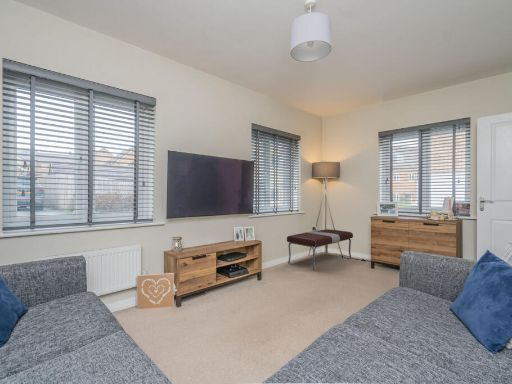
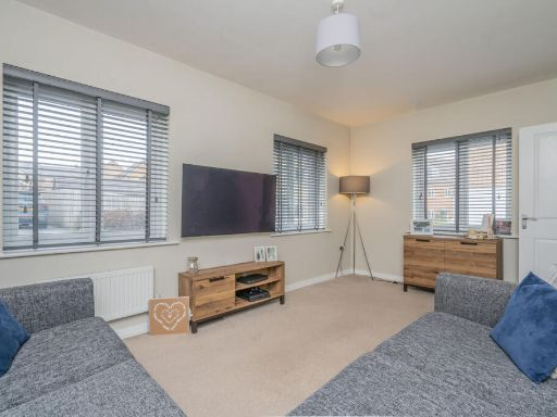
- bench (321, 245)
